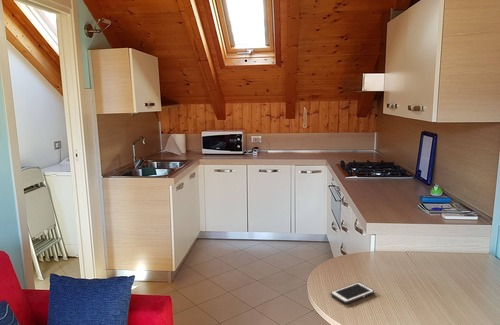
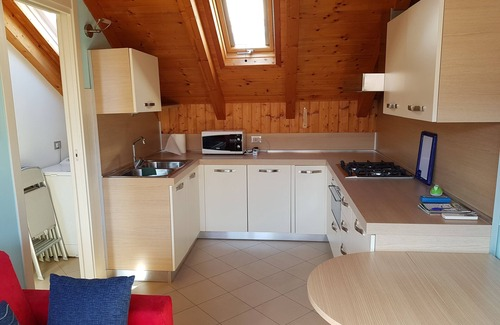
- cell phone (352, 292)
